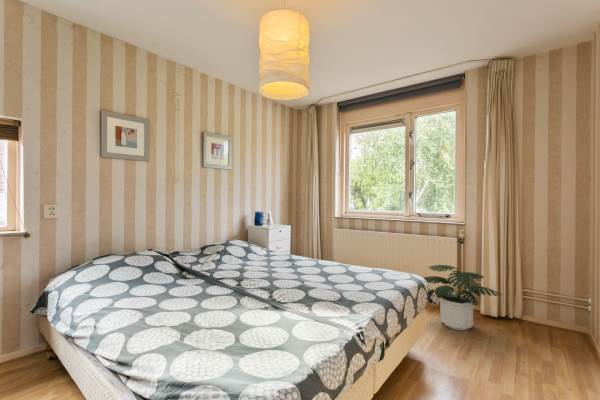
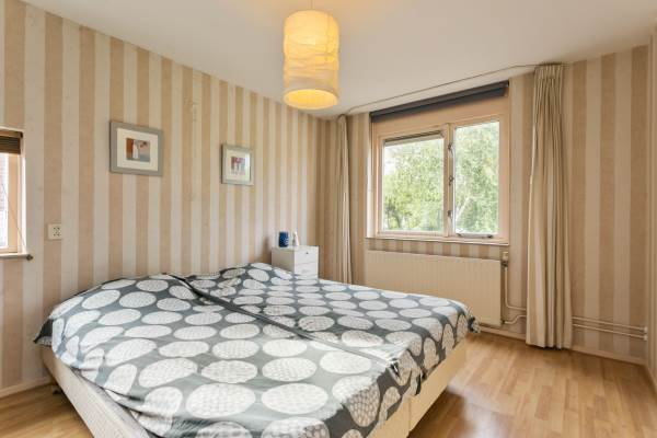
- potted plant (458, 297)
